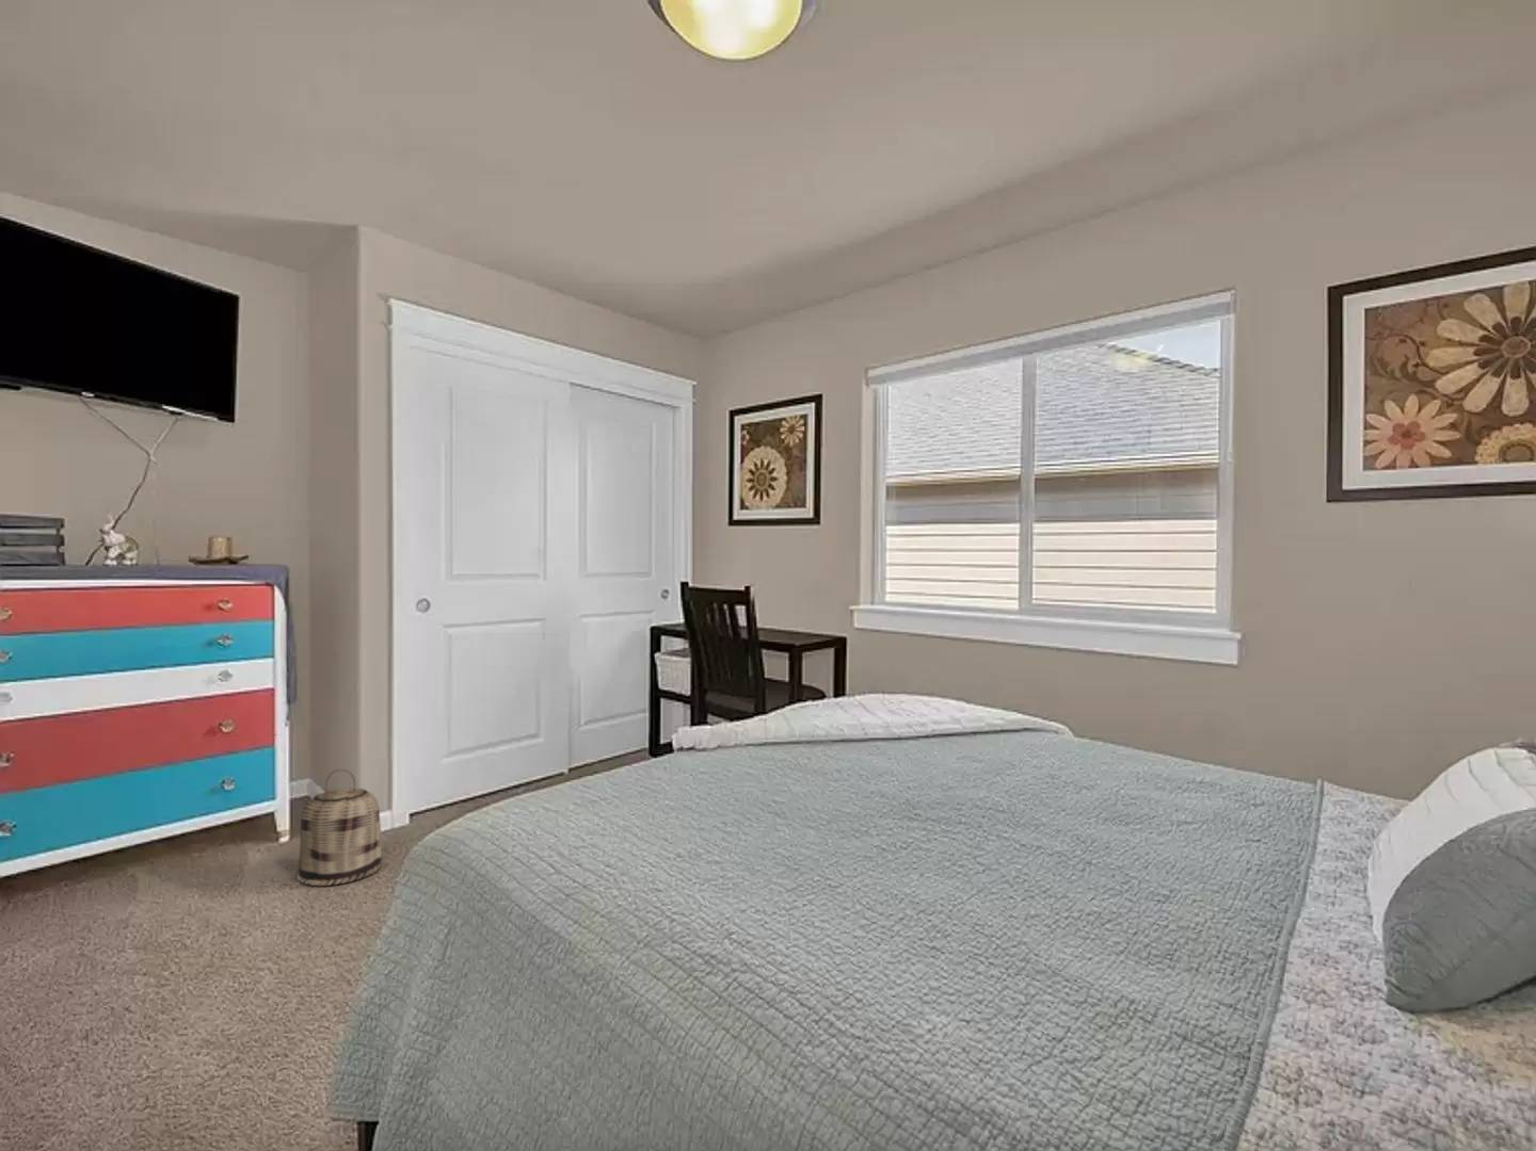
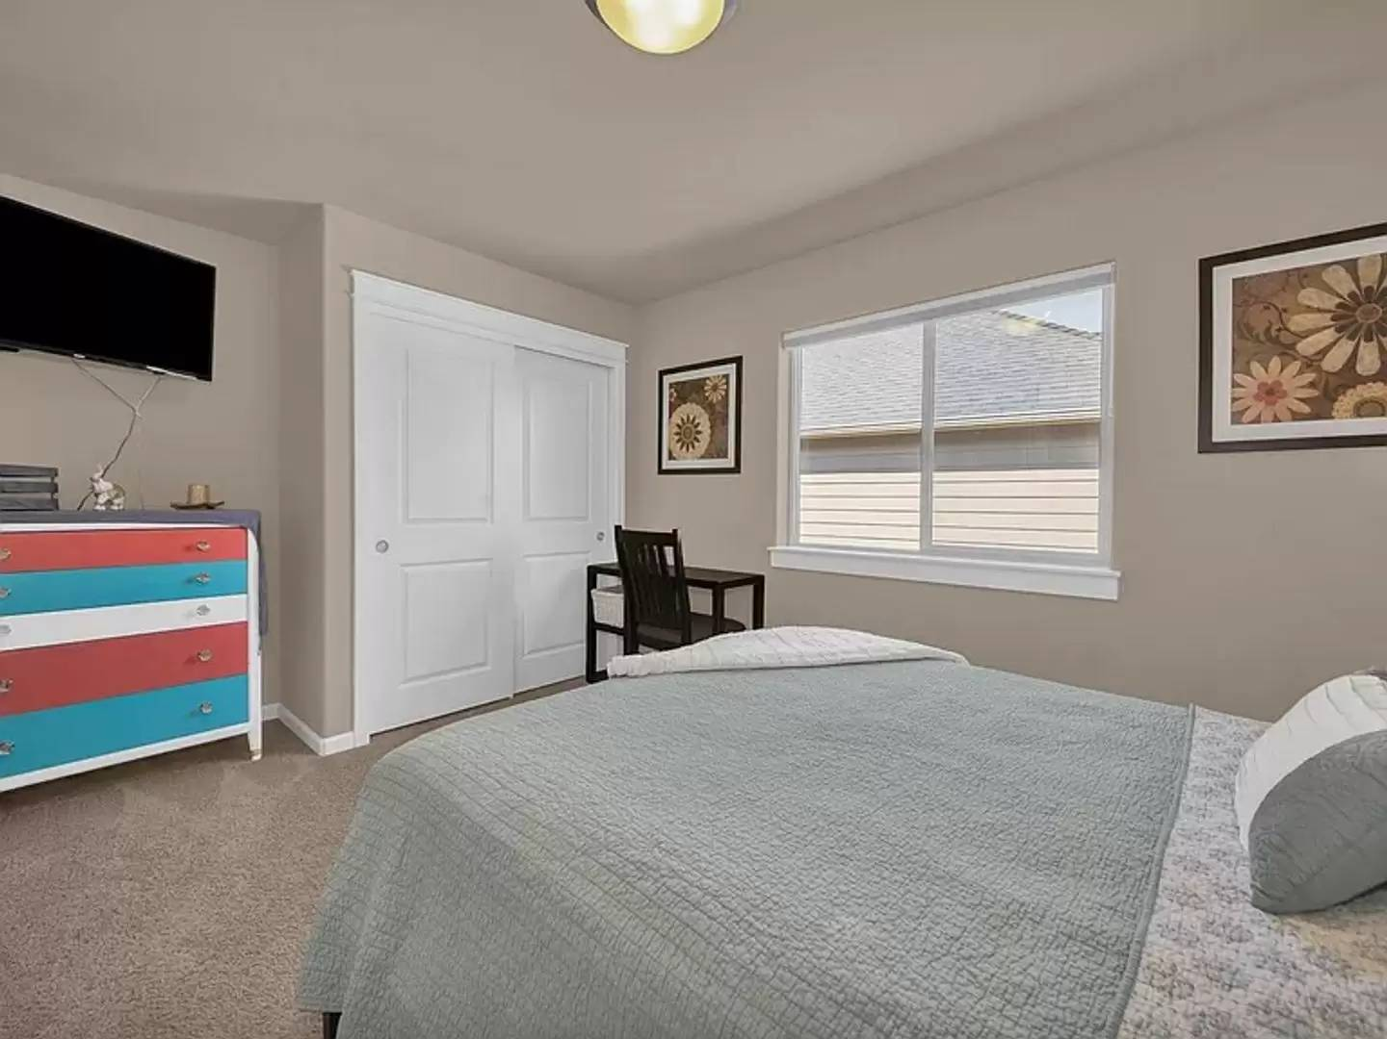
- basket (340, 820)
